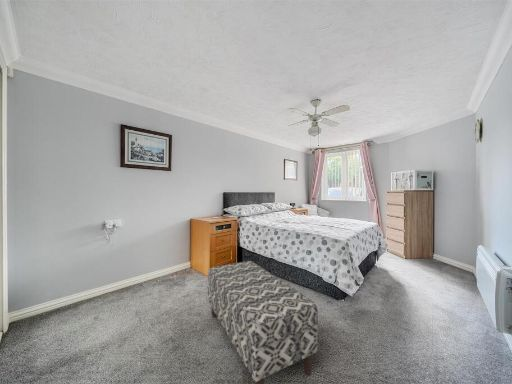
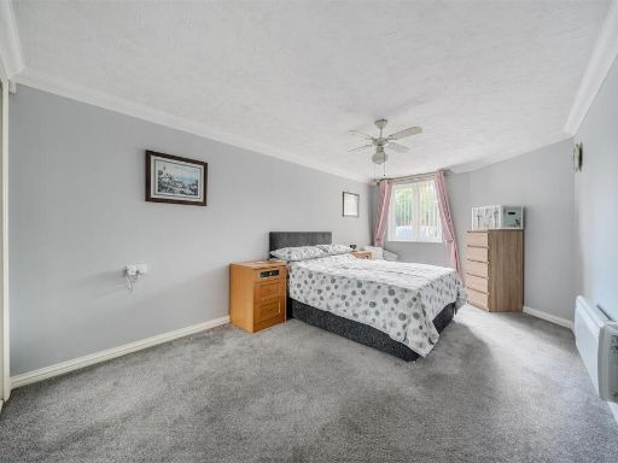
- bench (252, 311)
